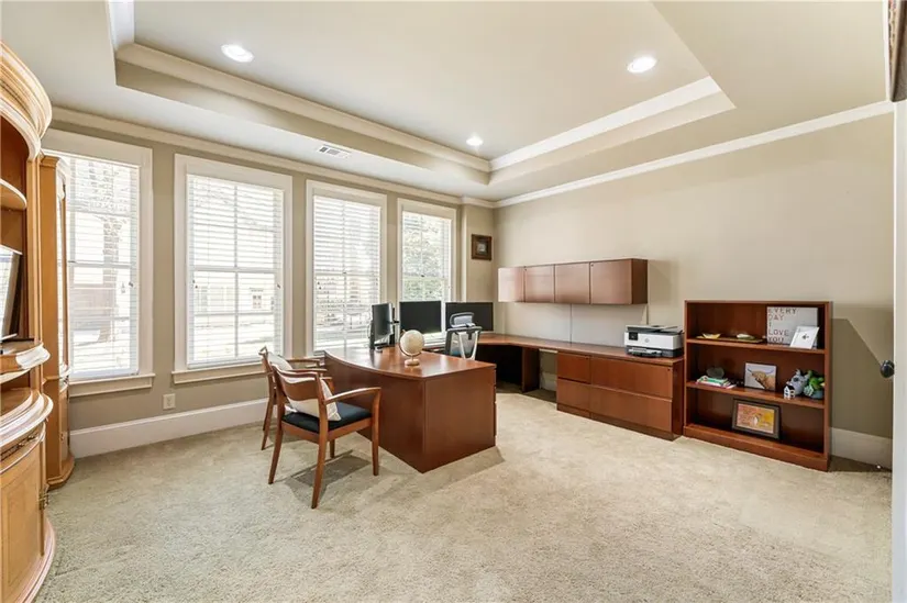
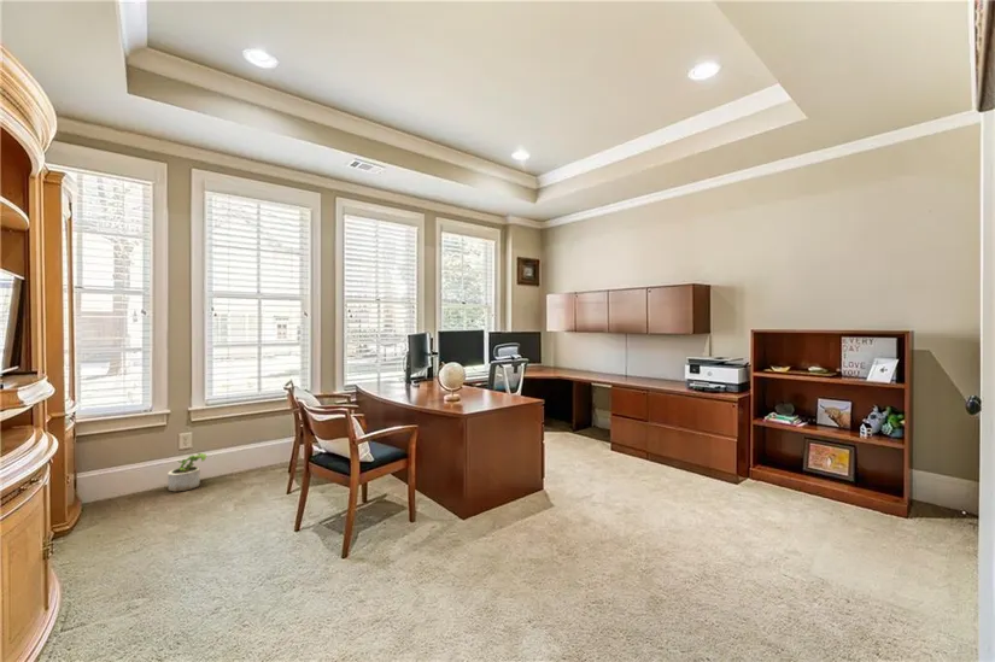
+ potted plant (187, 469)
